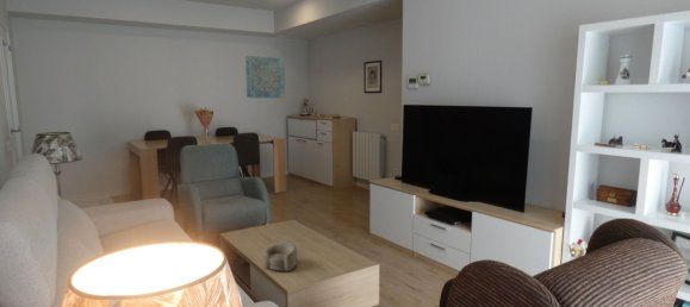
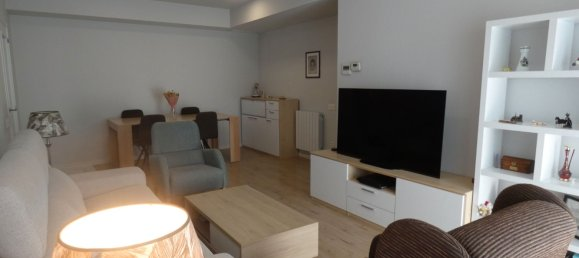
- wall art (266, 77)
- decorative bowl (281, 256)
